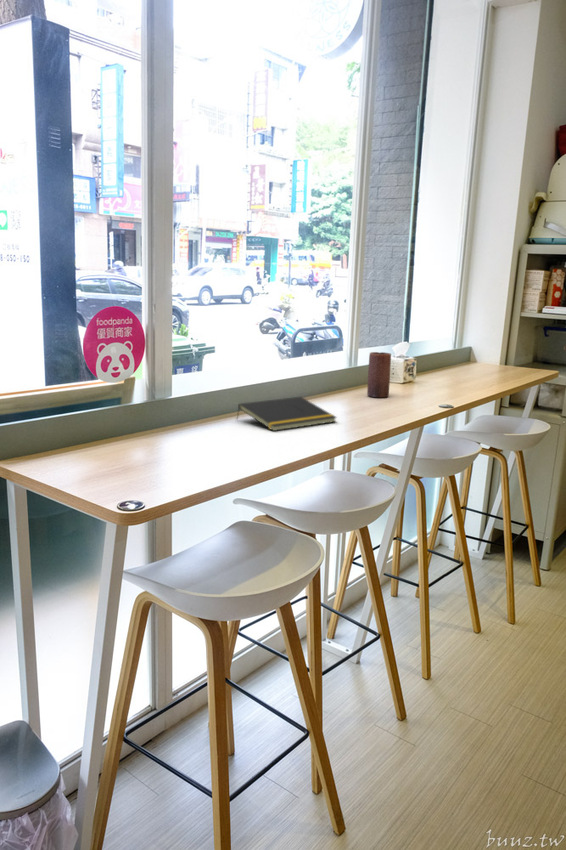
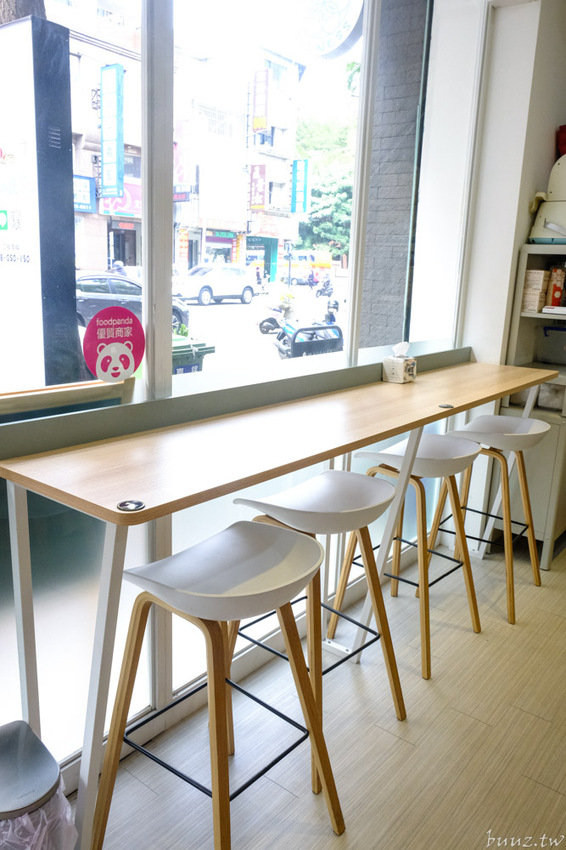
- candle (379, 374)
- notepad (287, 412)
